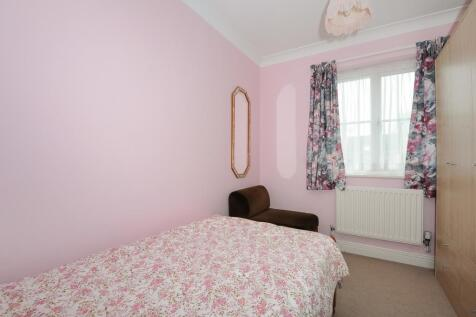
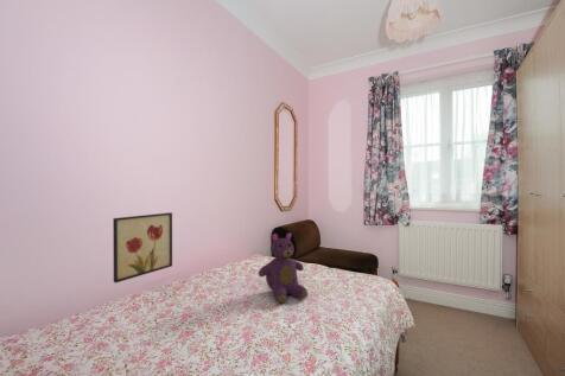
+ wall art (144, 243)
+ teddy bear (285, 265)
